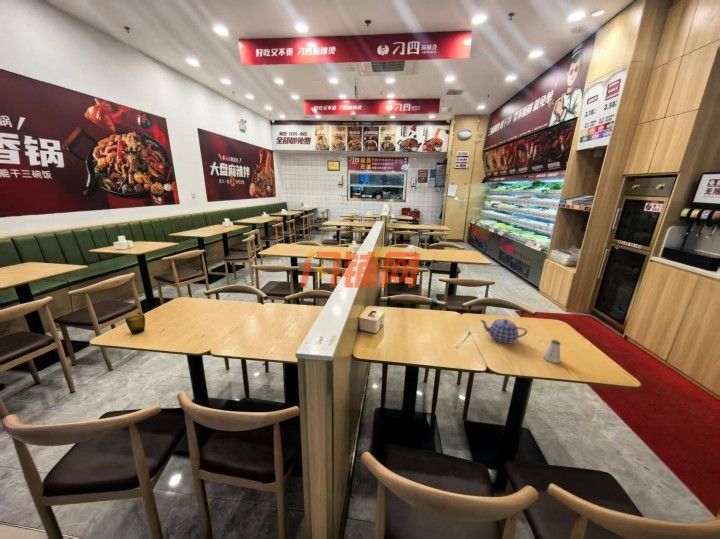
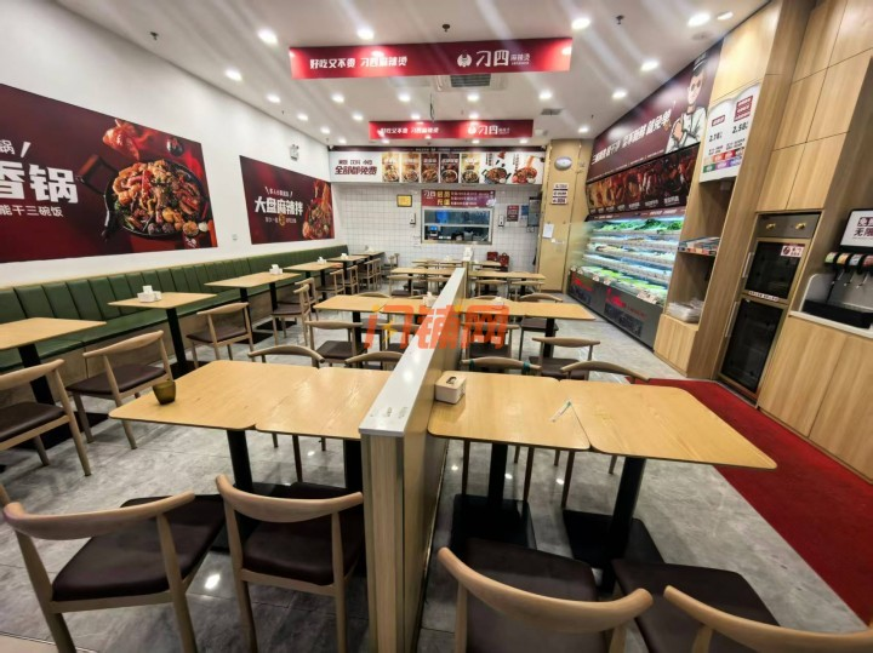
- saltshaker (553, 350)
- teapot (502, 329)
